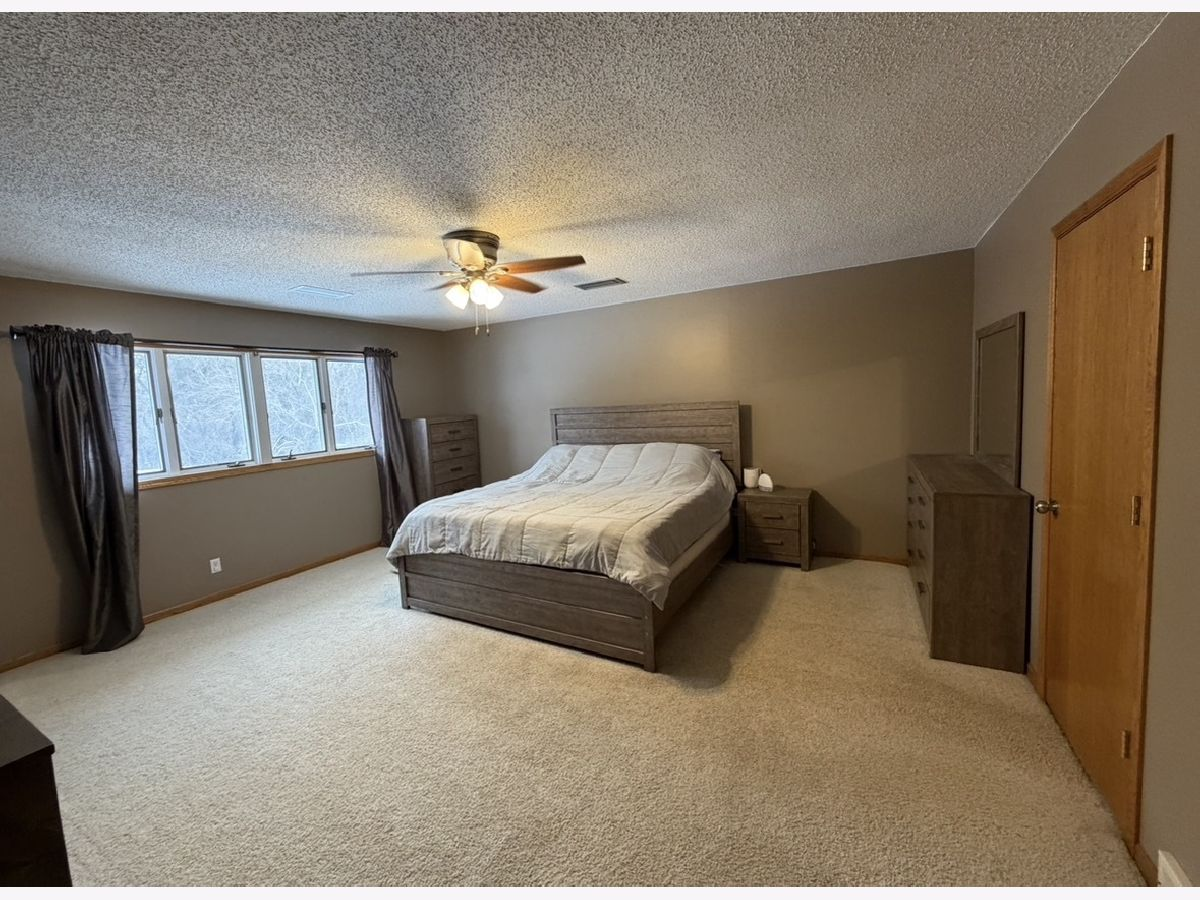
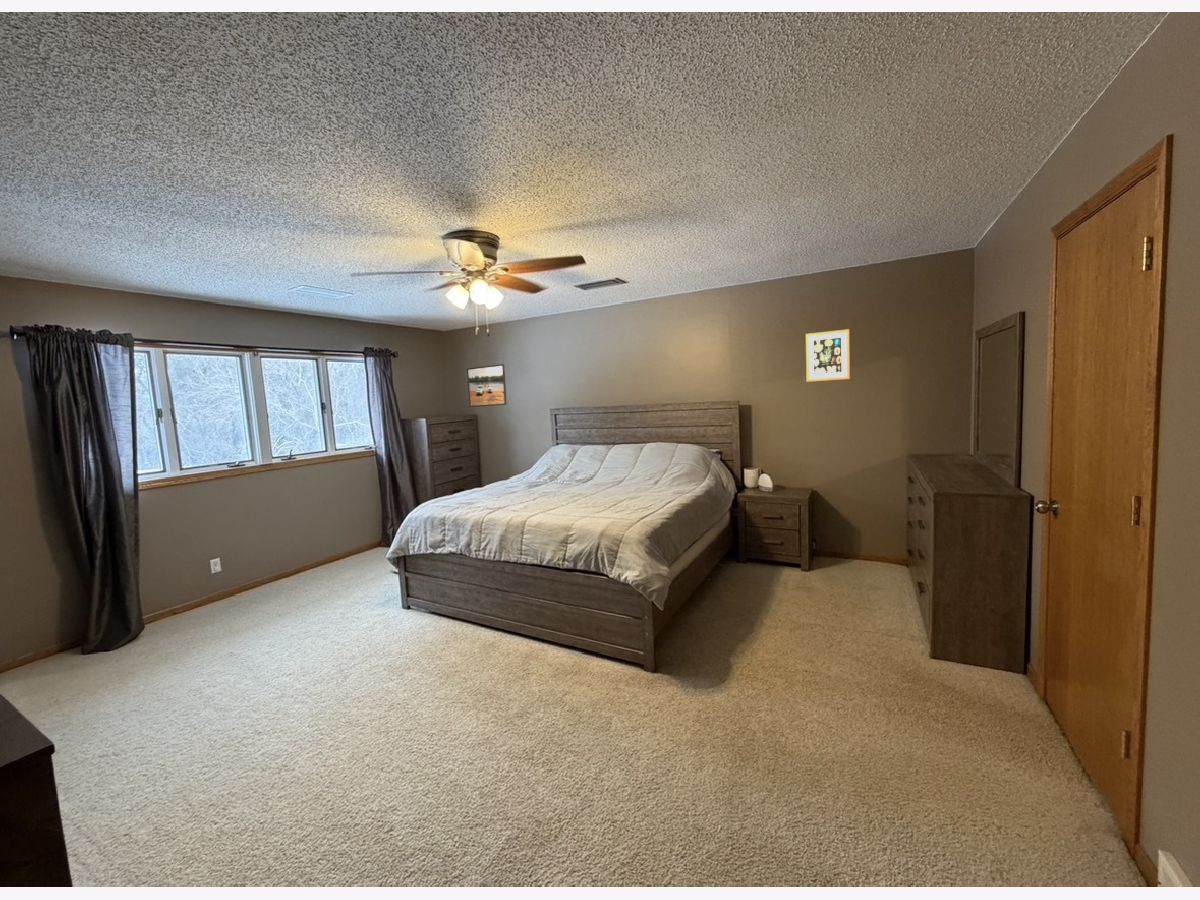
+ wall art (827, 356)
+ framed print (486, 386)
